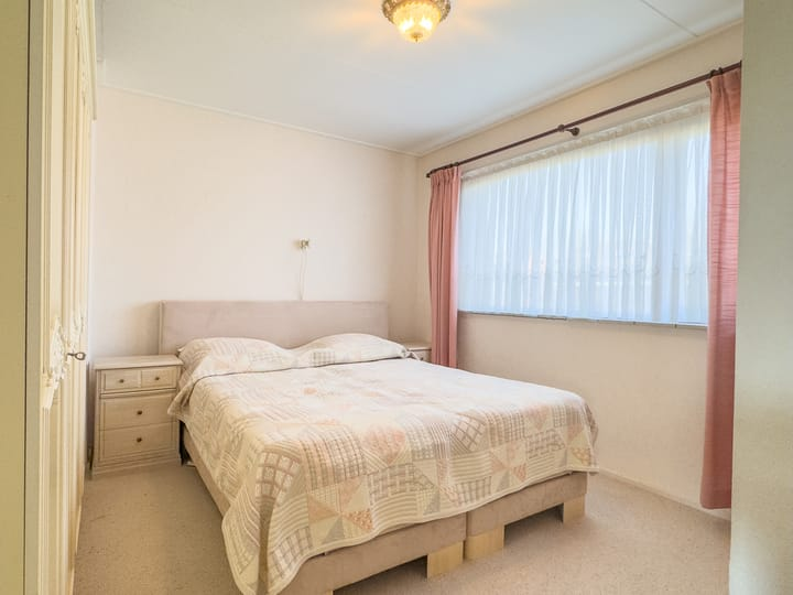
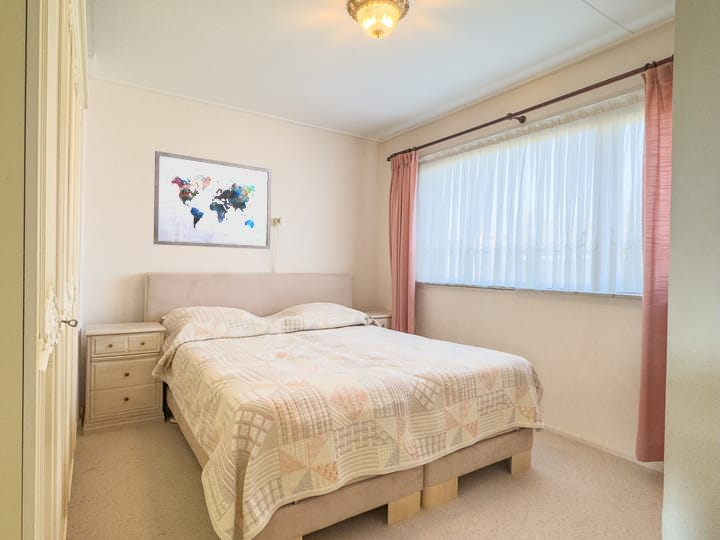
+ wall art (217, 204)
